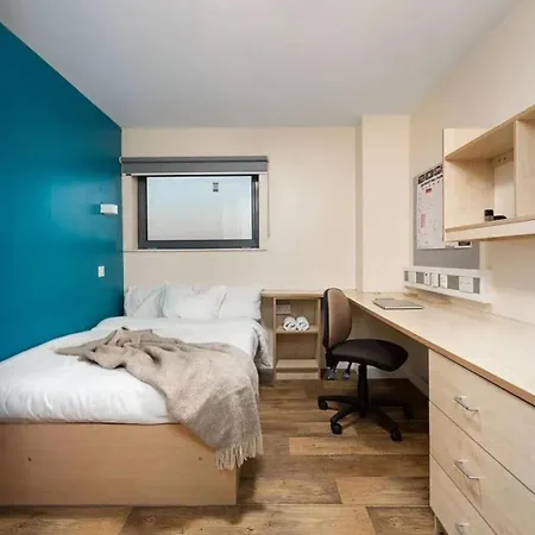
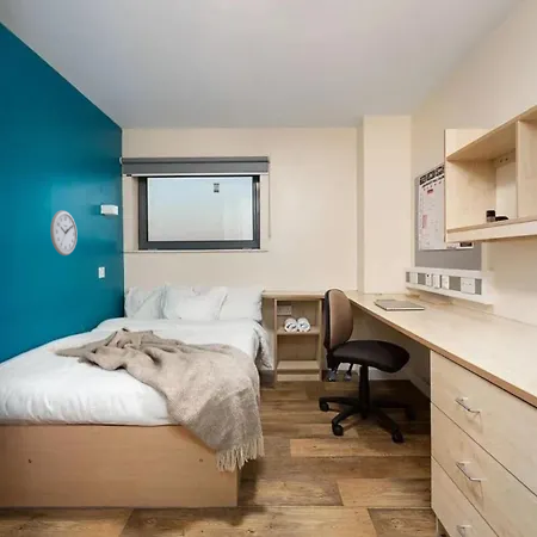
+ wall clock (64, 233)
